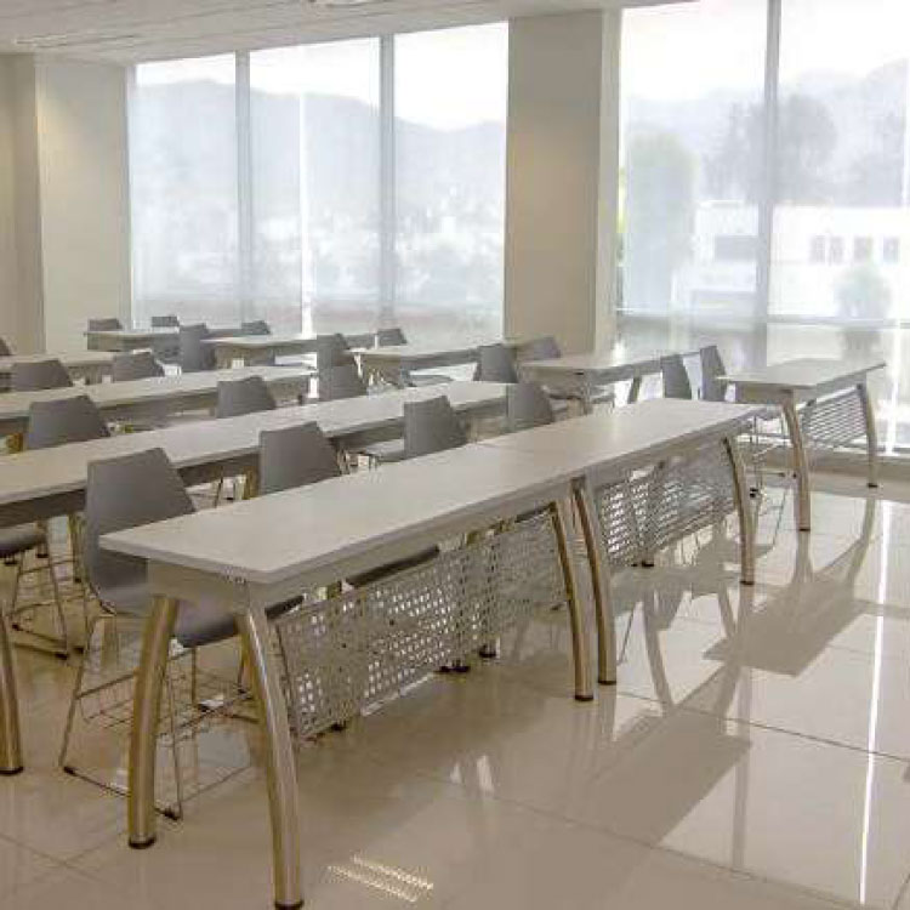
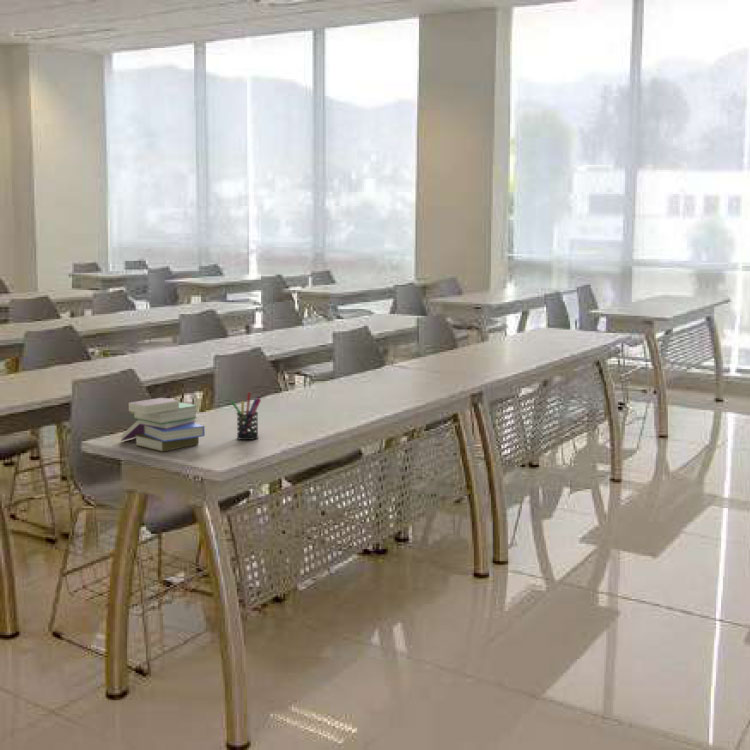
+ book (153, 420)
+ pen holder (245, 415)
